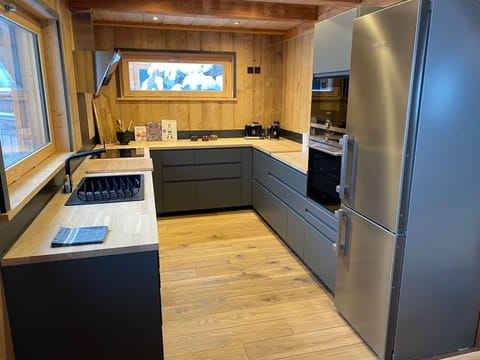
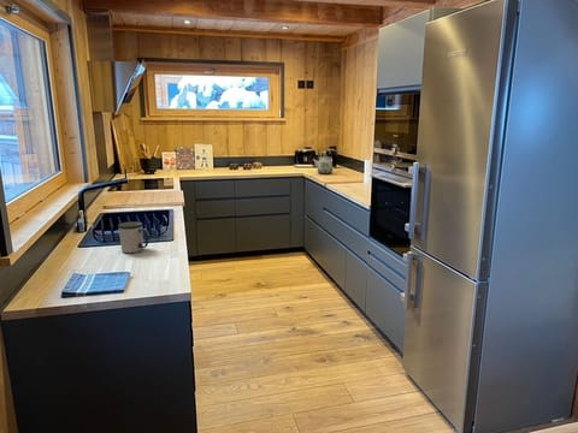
+ mug (132, 237)
+ kettle (322, 160)
